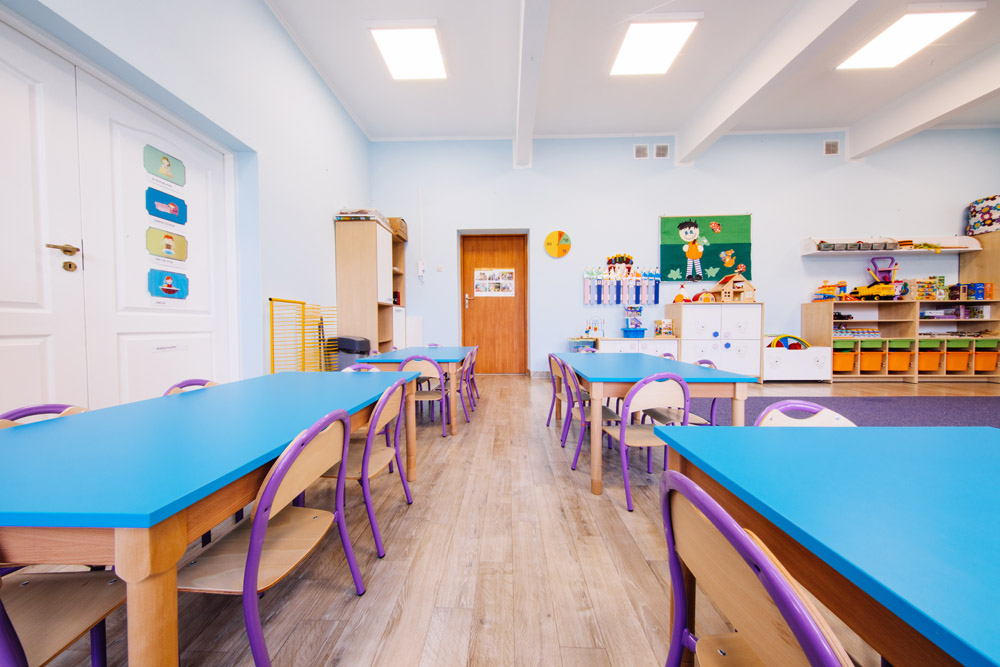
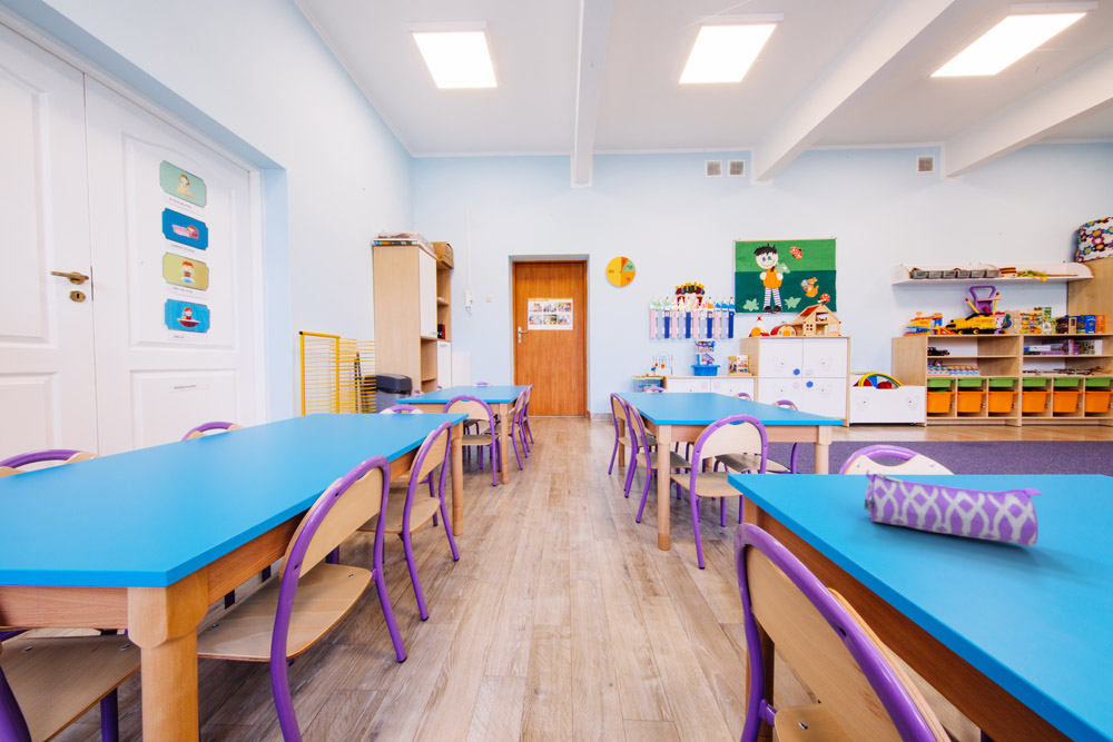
+ pencil case (940, 504)
